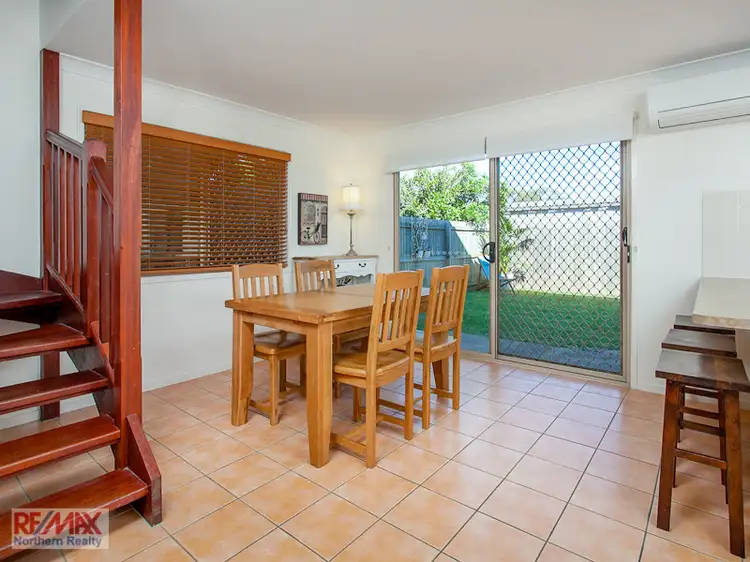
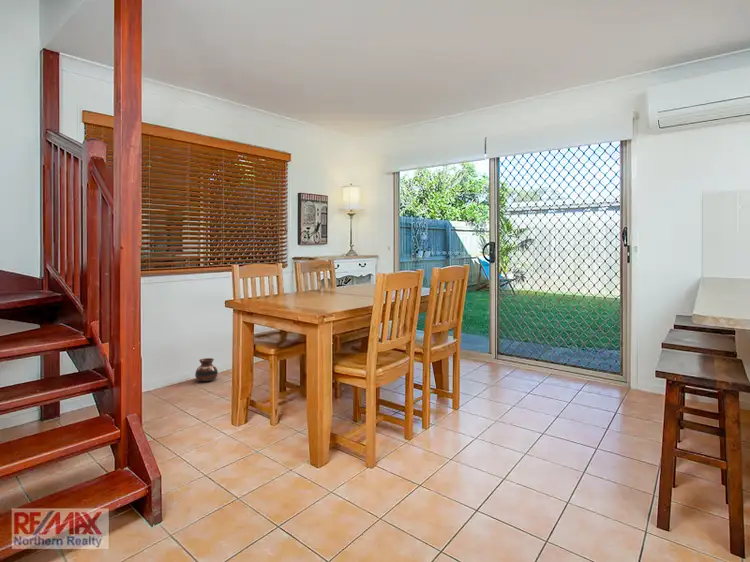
+ vase (206, 369)
